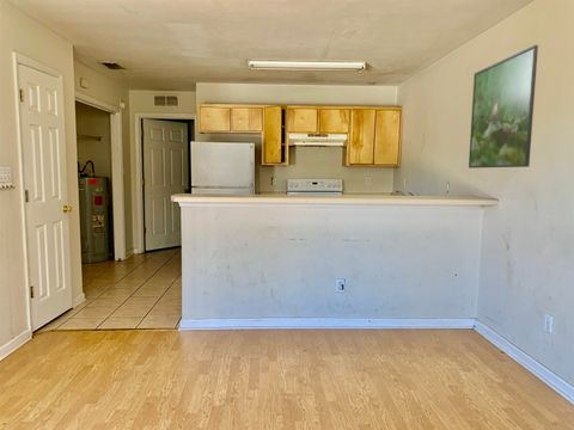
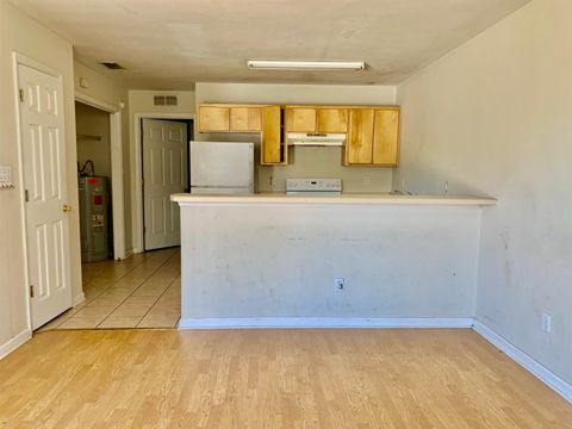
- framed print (497, 115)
